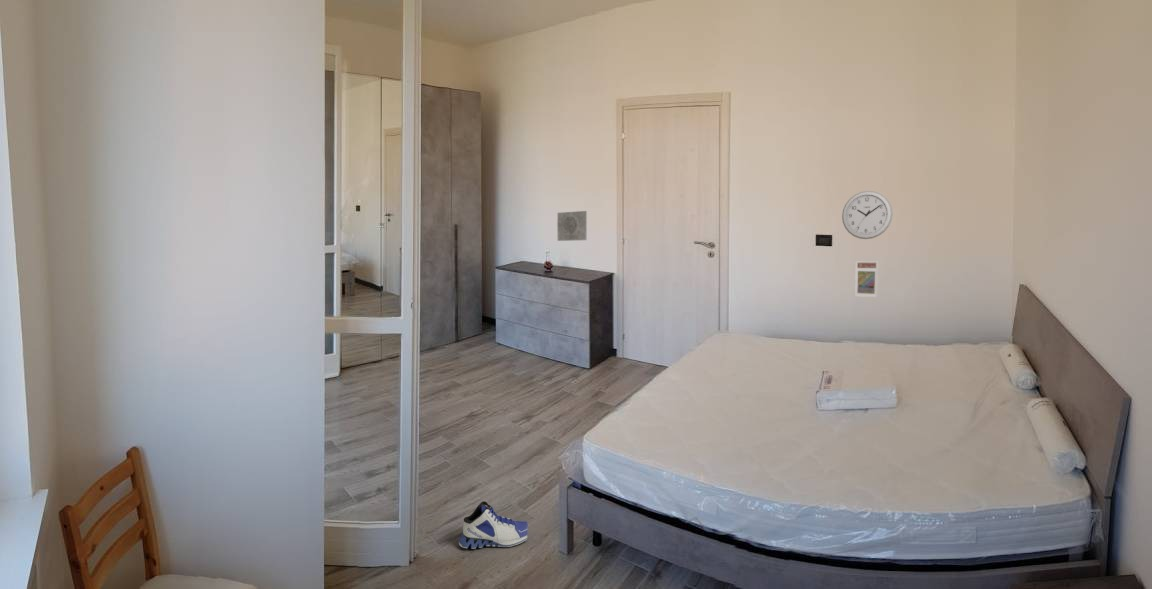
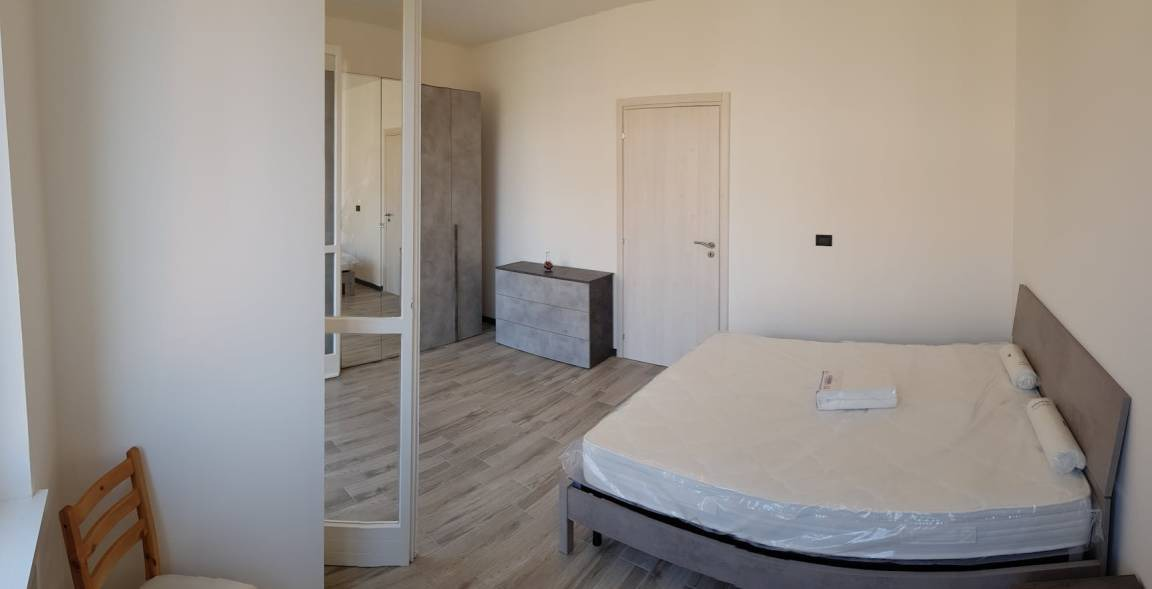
- decorative slab (571, 226)
- wall clock (866, 215)
- sneaker (494, 523)
- trading card display case (866, 279)
